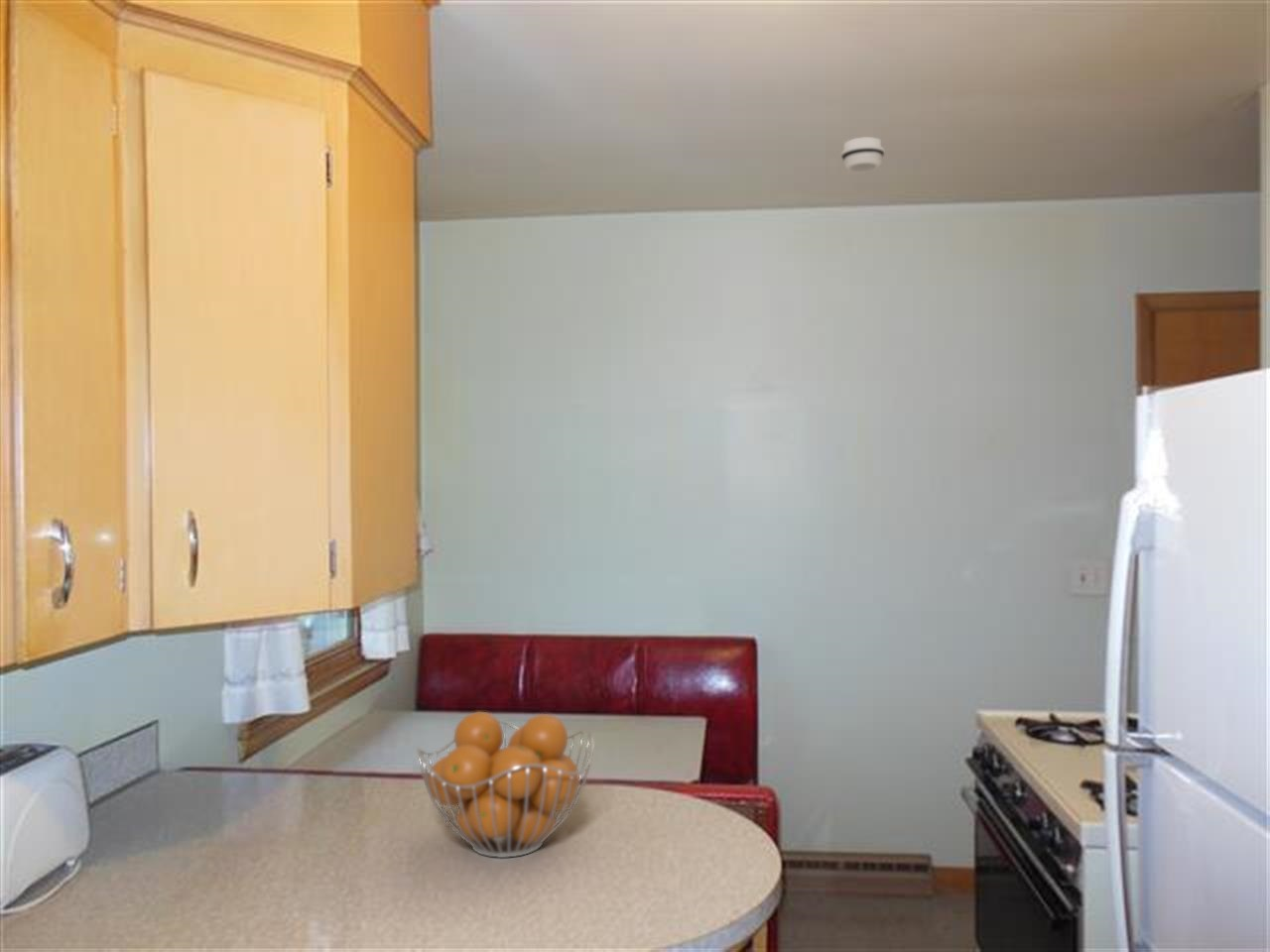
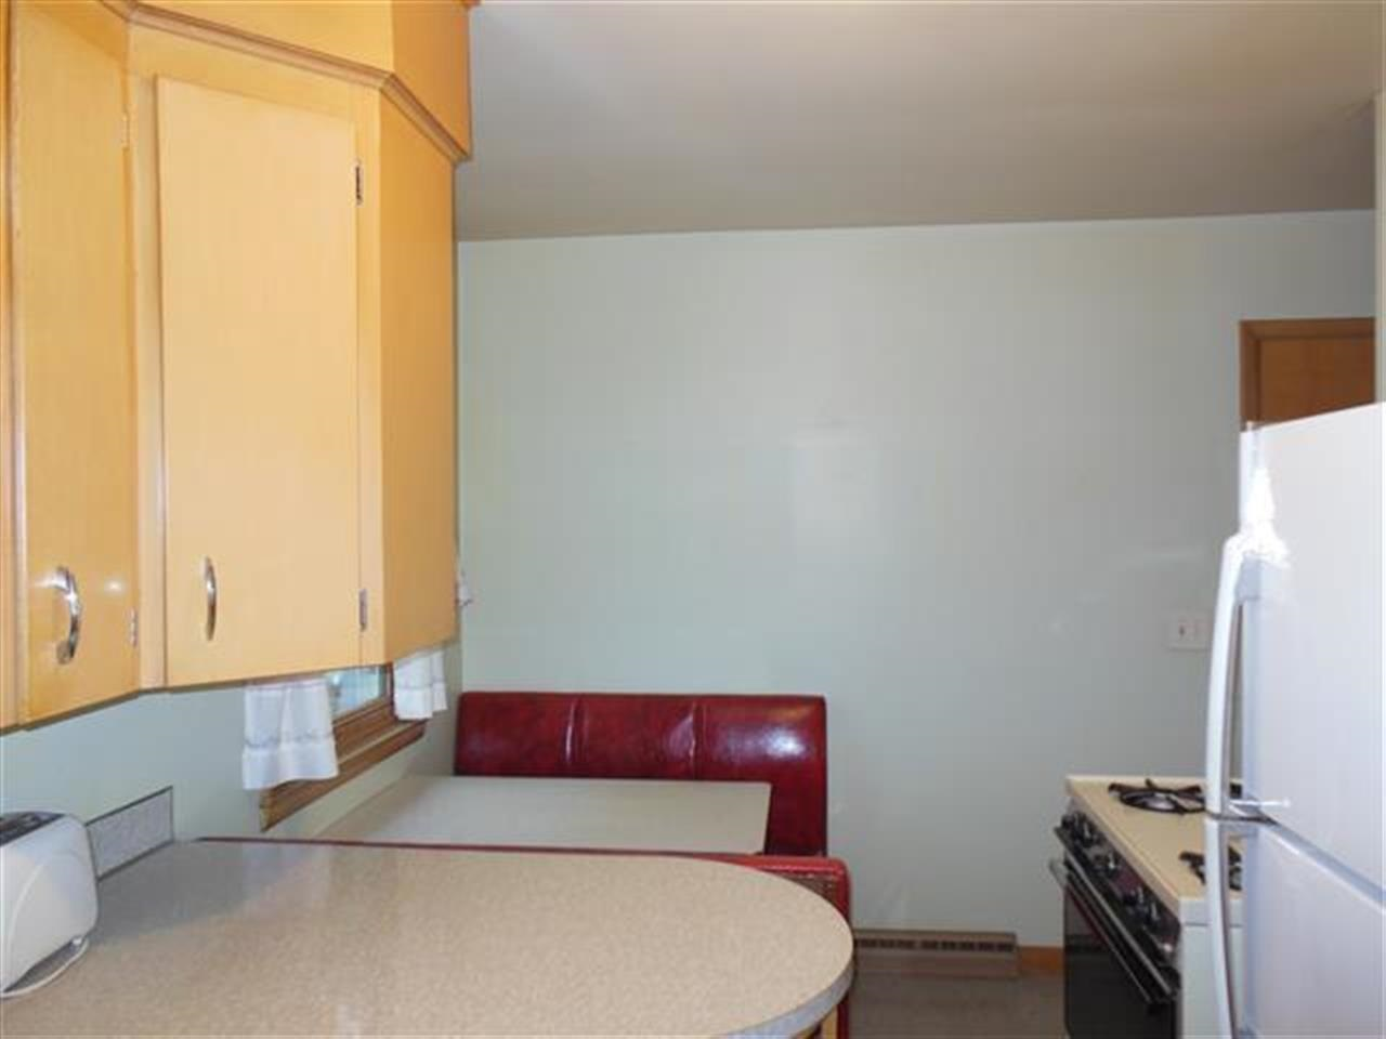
- fruit basket (506, 778)
- smoke detector (862, 155)
